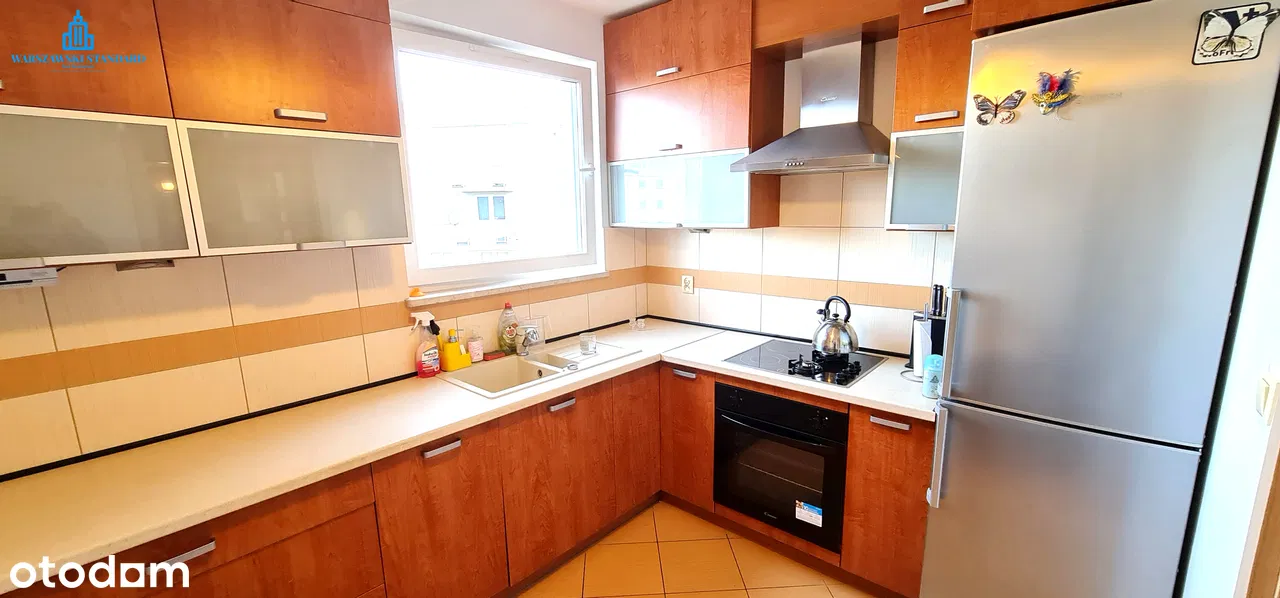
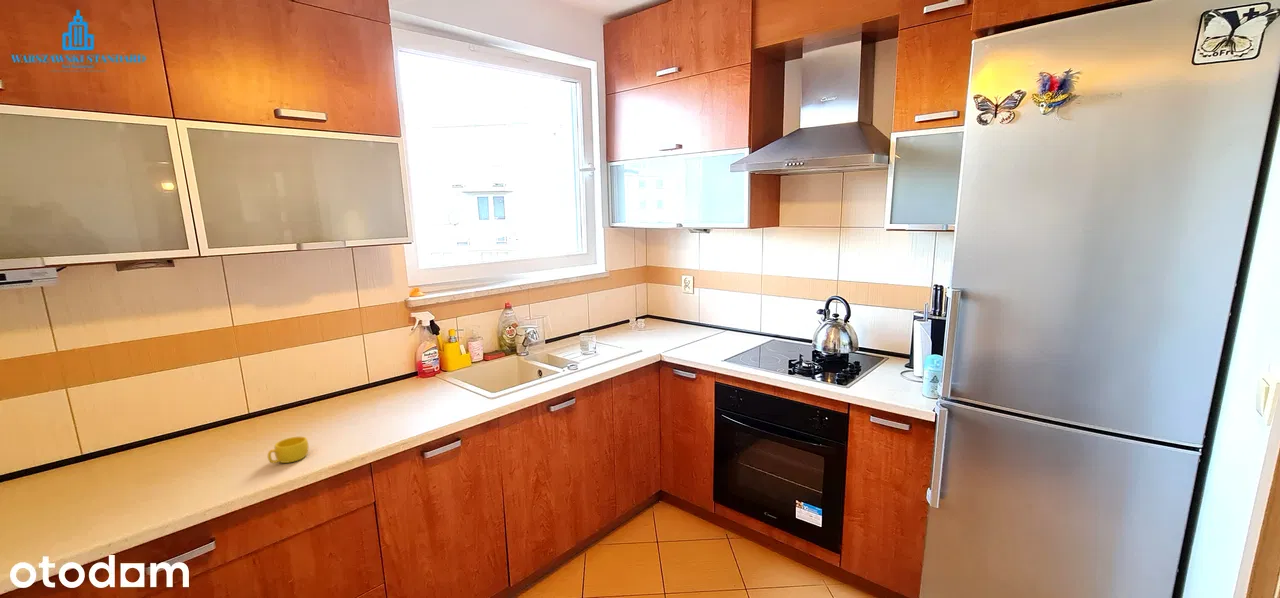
+ cup (287, 451)
